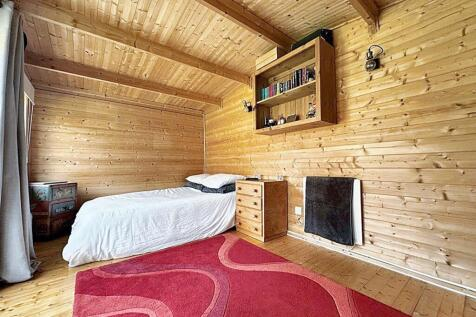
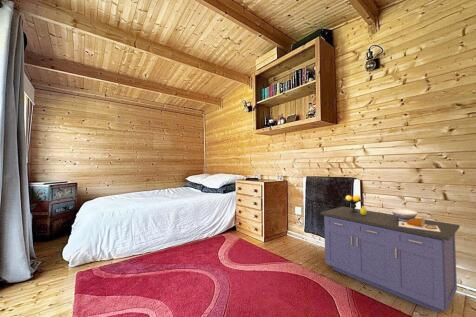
+ storage cabinet (381, 240)
